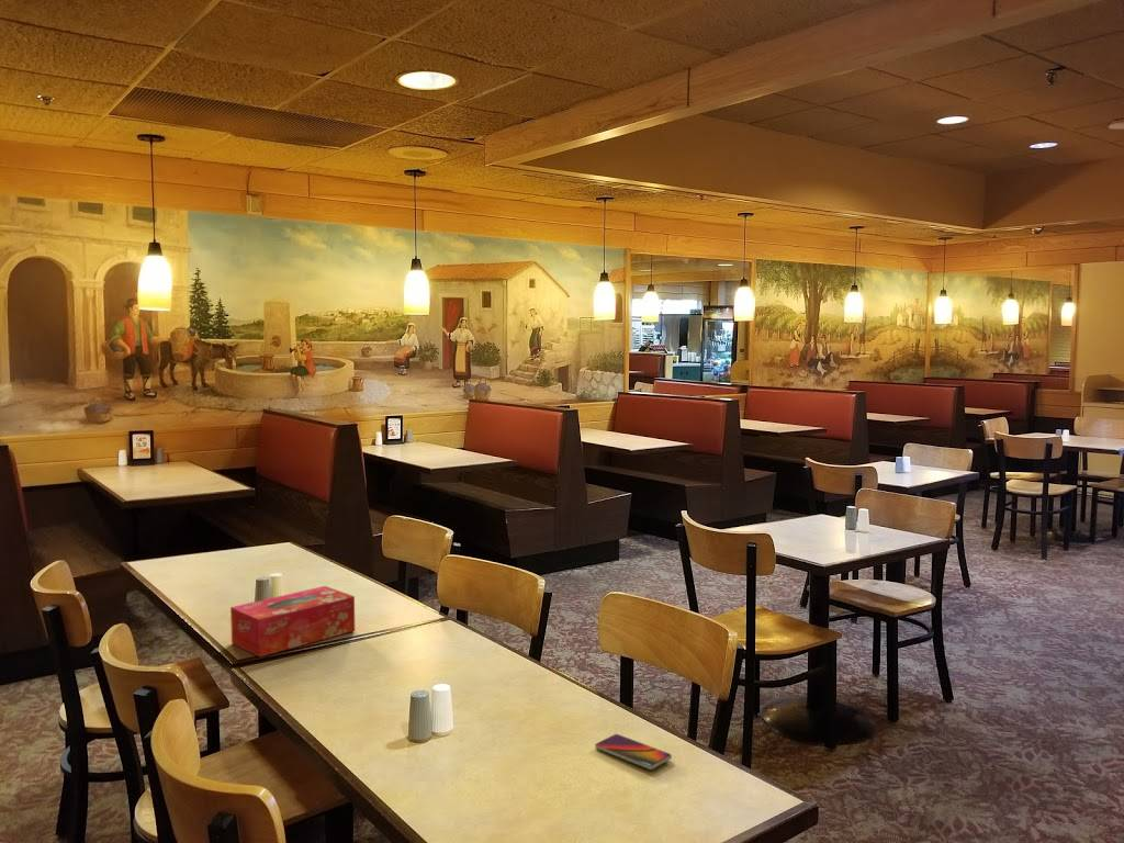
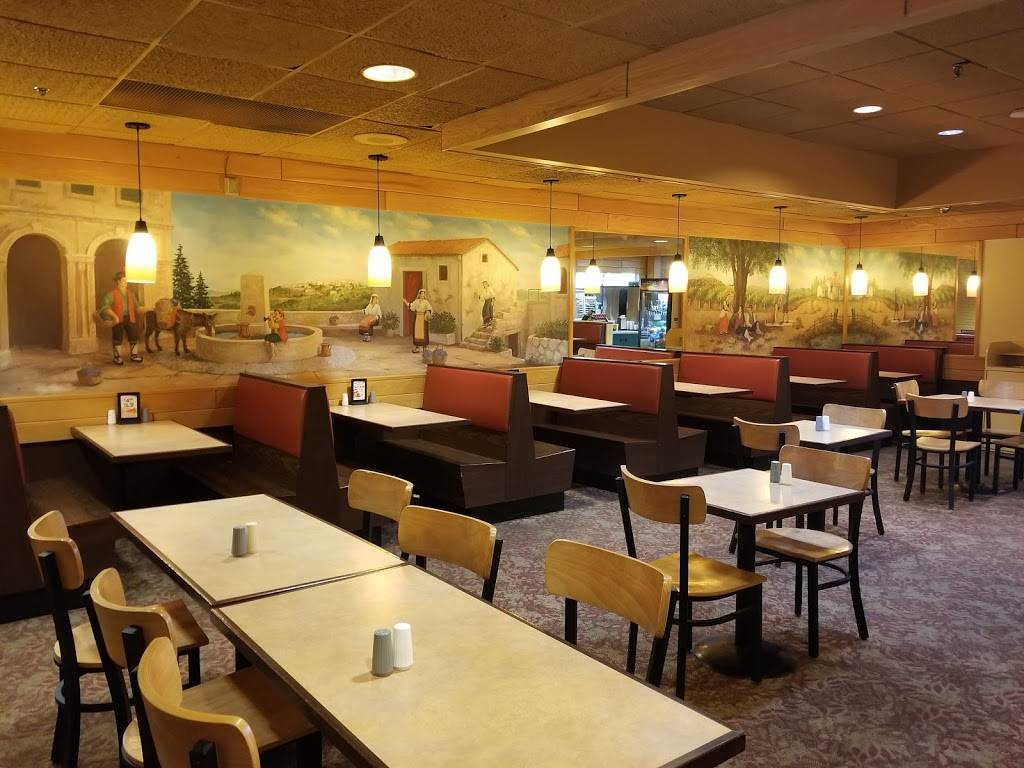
- tissue box (294, 619)
- smartphone (632, 750)
